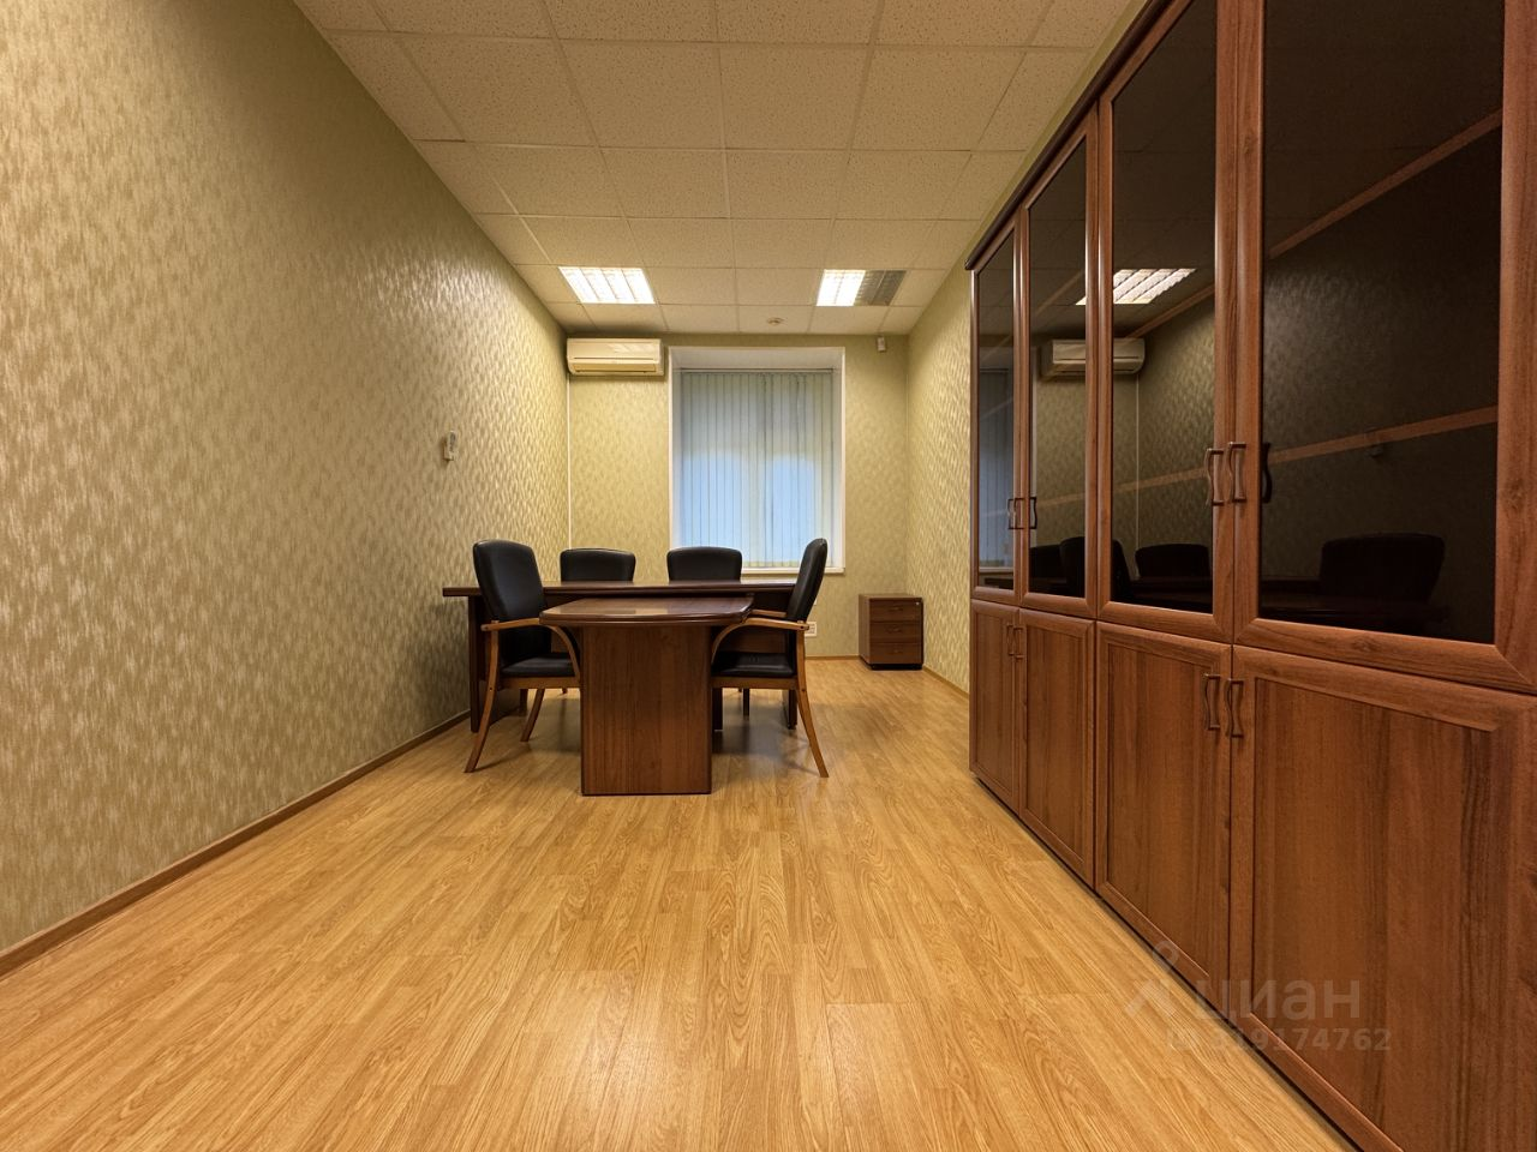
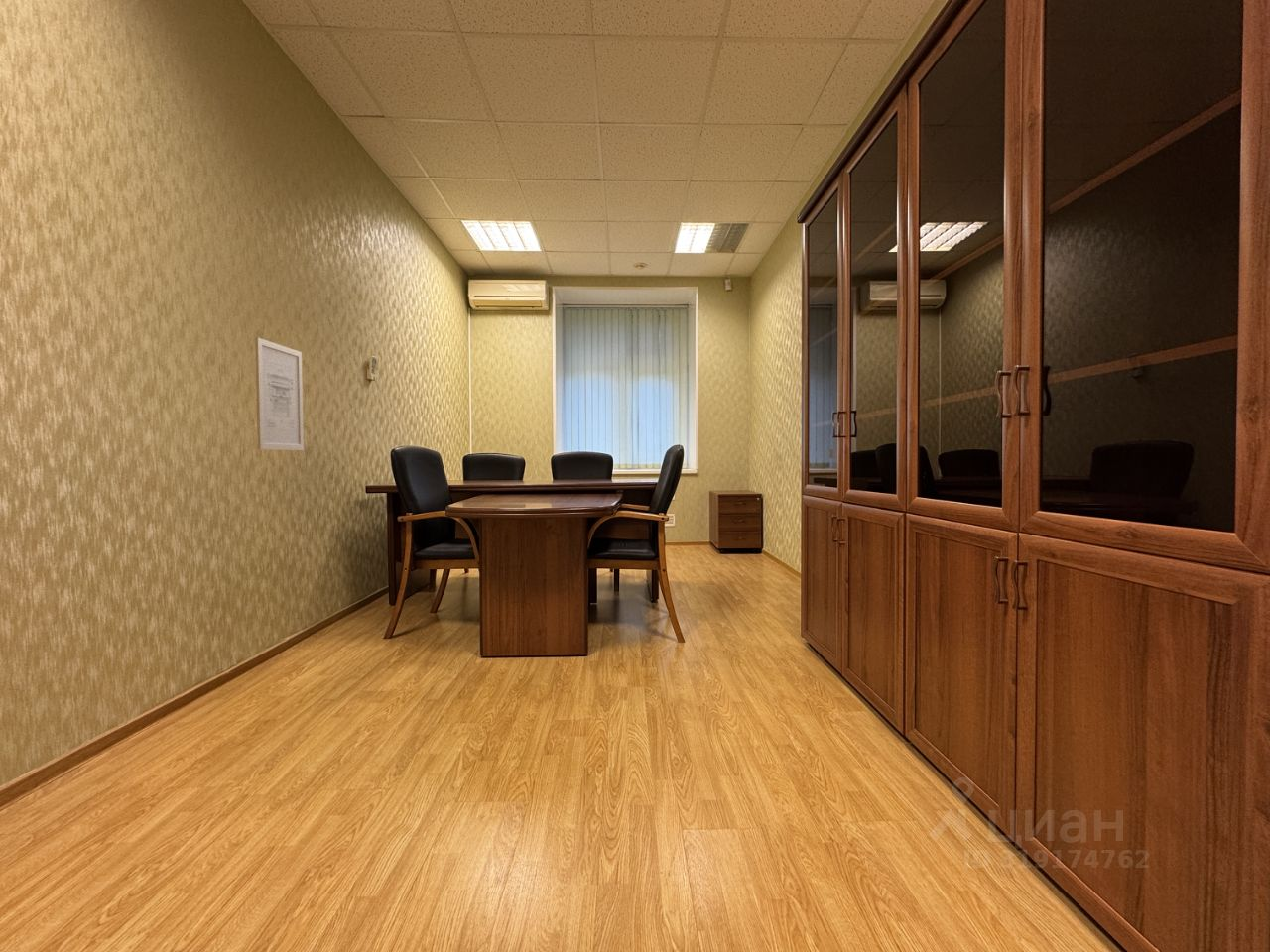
+ wall art (281, 398)
